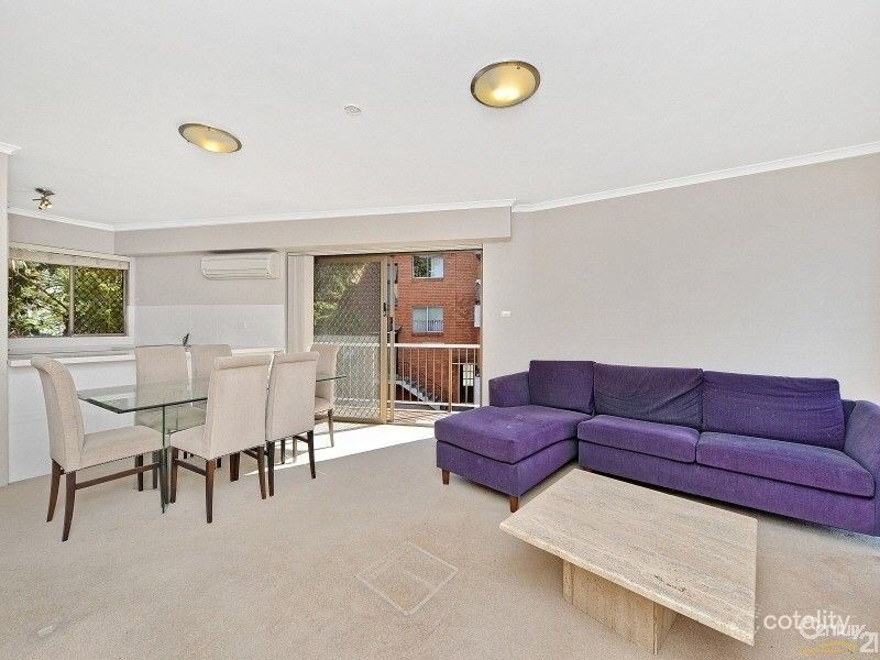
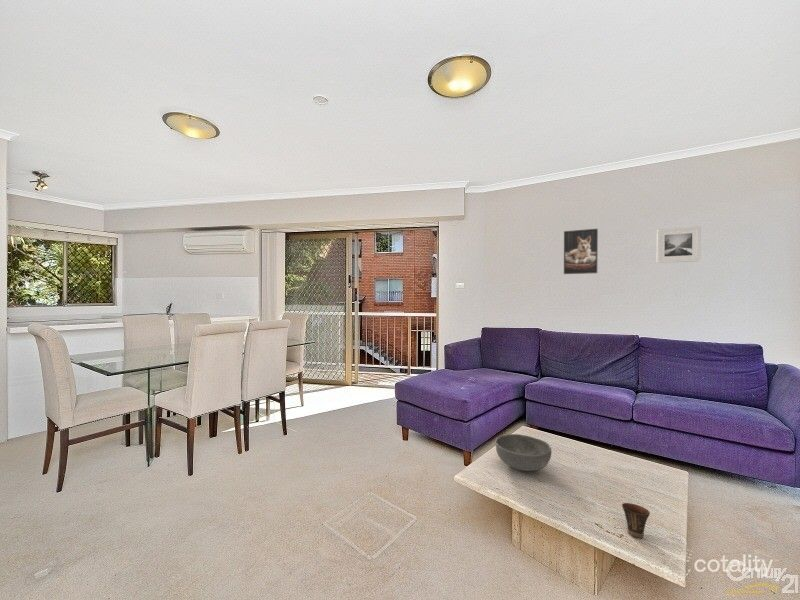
+ cup (635, 520)
+ bowl (522, 454)
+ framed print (677, 245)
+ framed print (580, 251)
